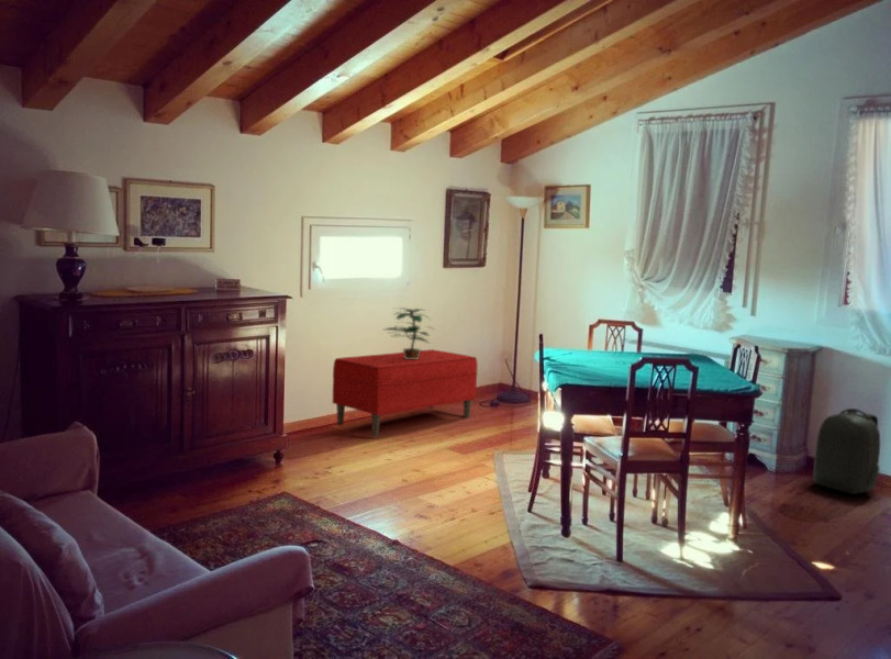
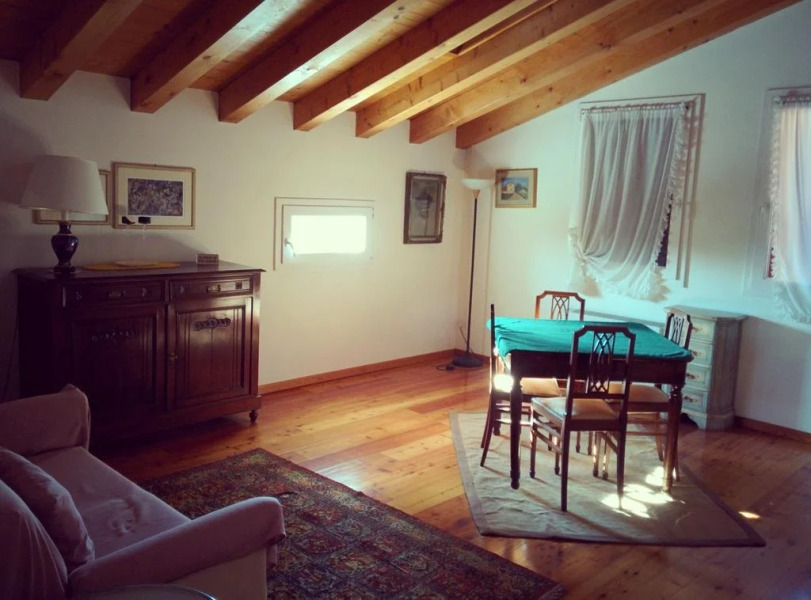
- potted plant (409, 332)
- backpack (849, 448)
- bench (406, 389)
